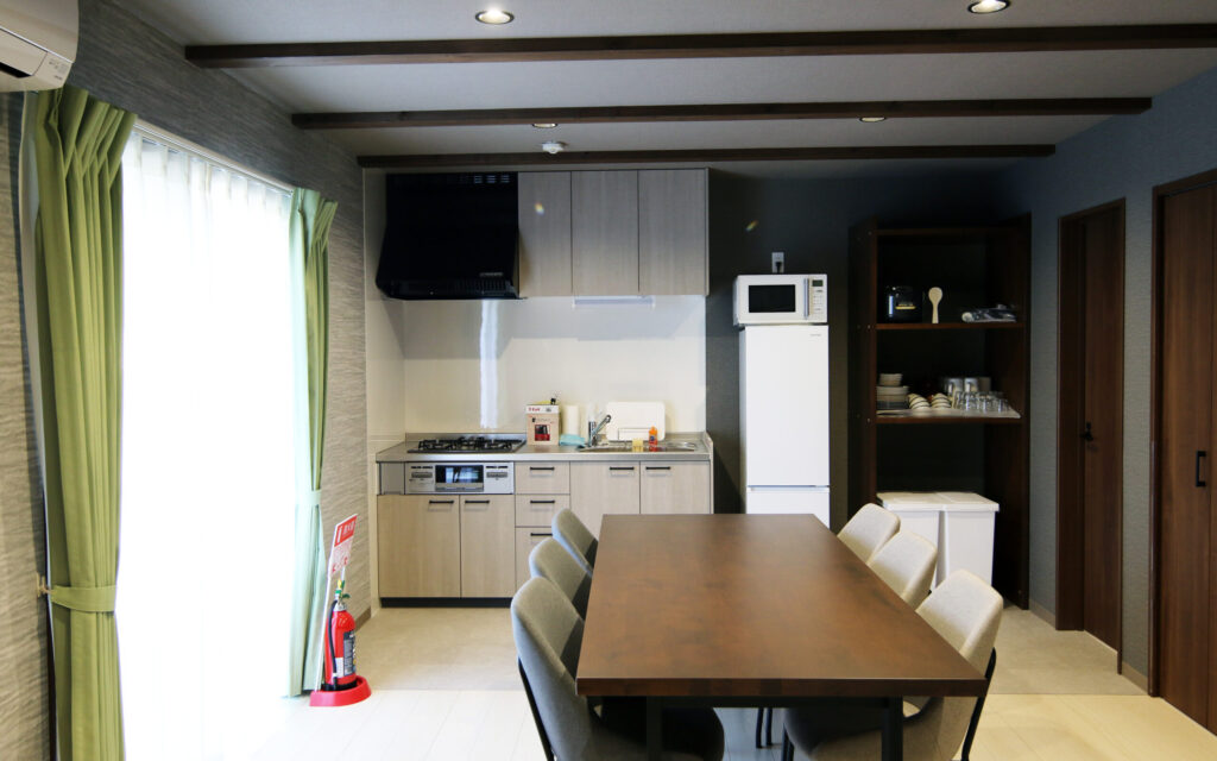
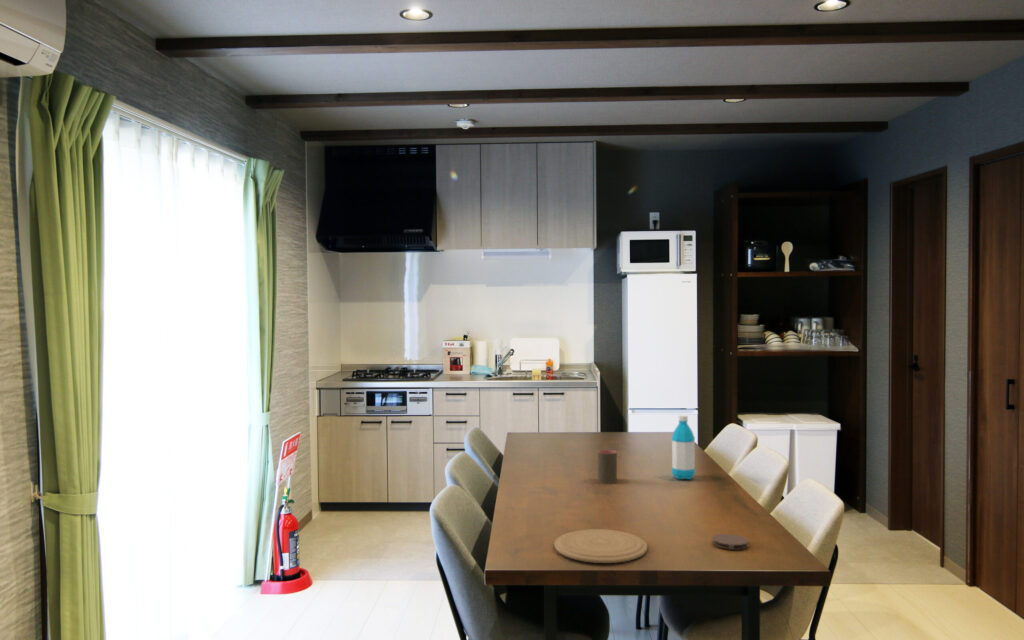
+ coaster (730, 541)
+ cup (607, 467)
+ plate (600, 544)
+ water bottle (683, 447)
